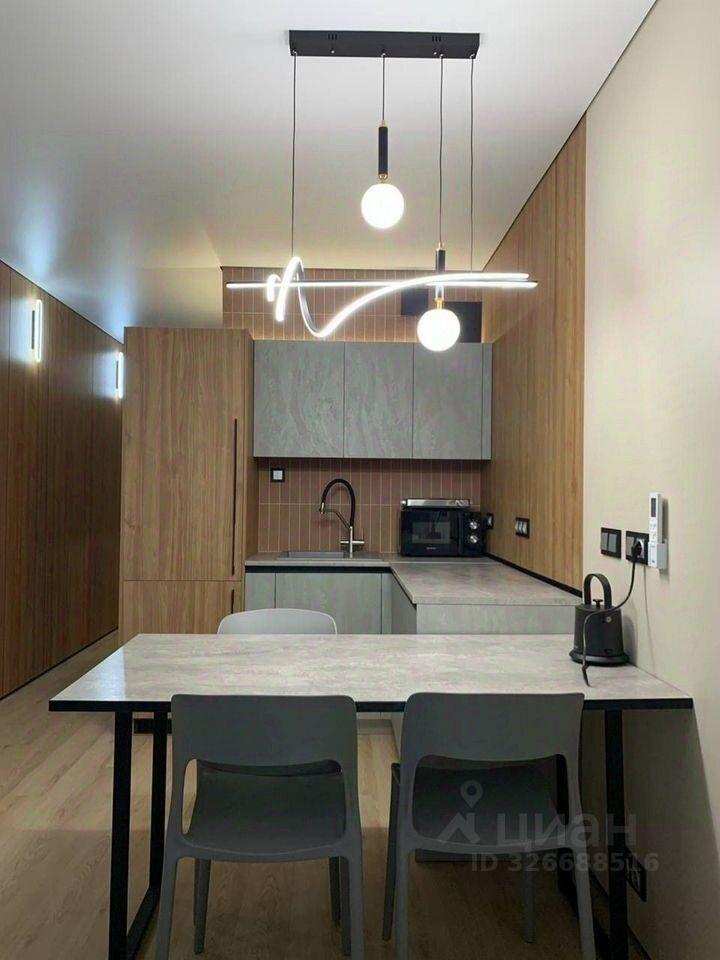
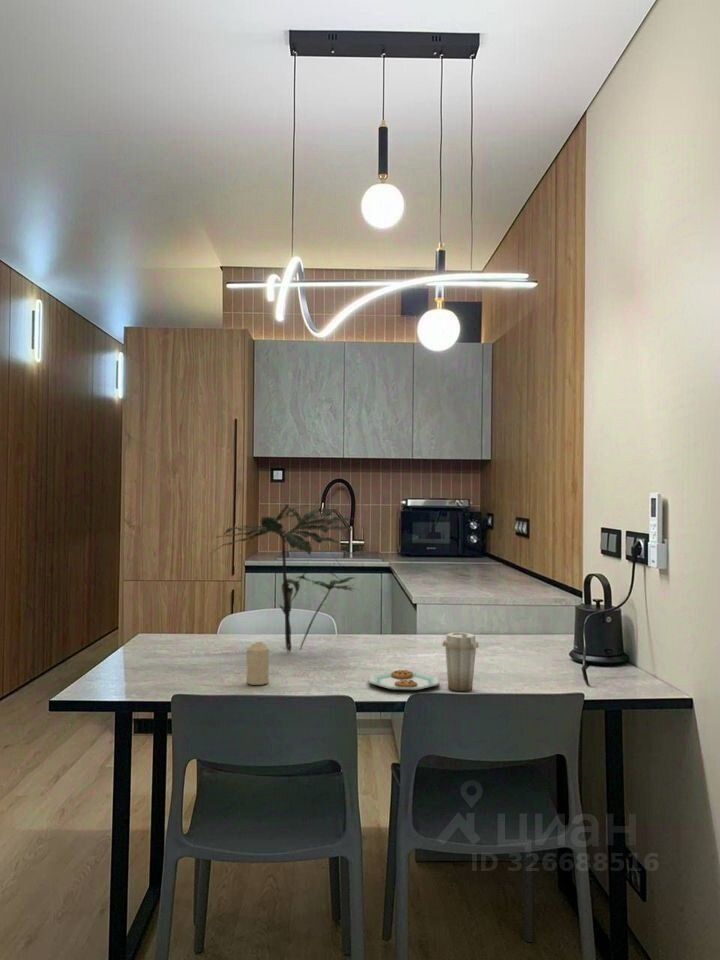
+ plate (418, 671)
+ candle (257, 662)
+ plant (283, 579)
